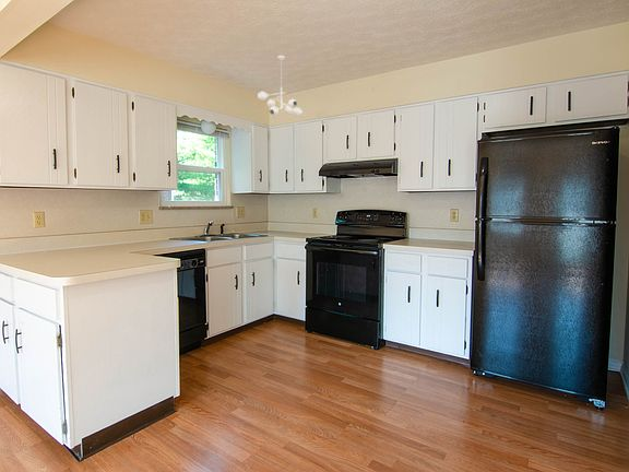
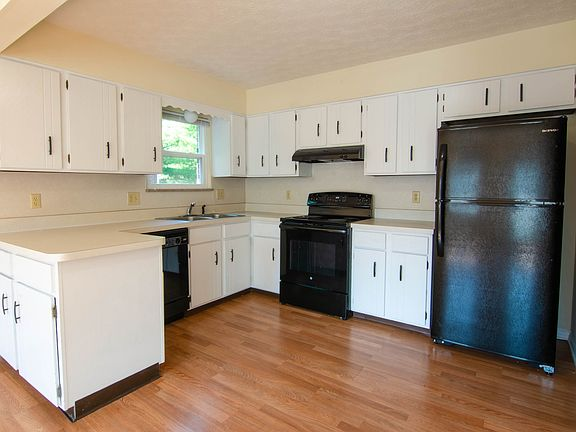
- ceiling light fixture (281, 87)
